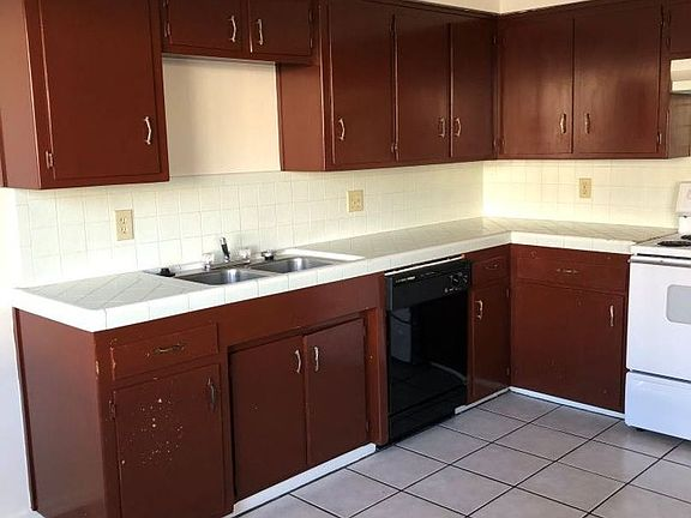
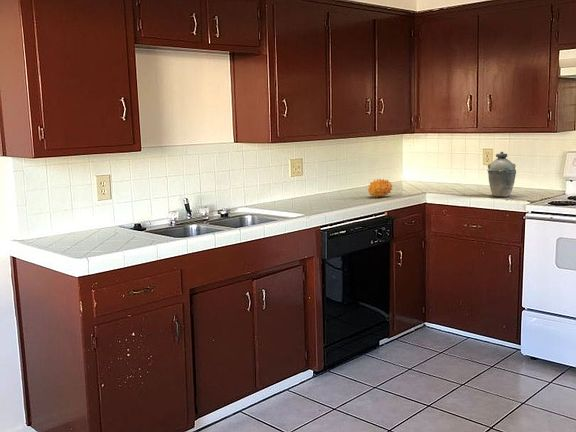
+ fruit (380, 187)
+ kettle (501, 173)
